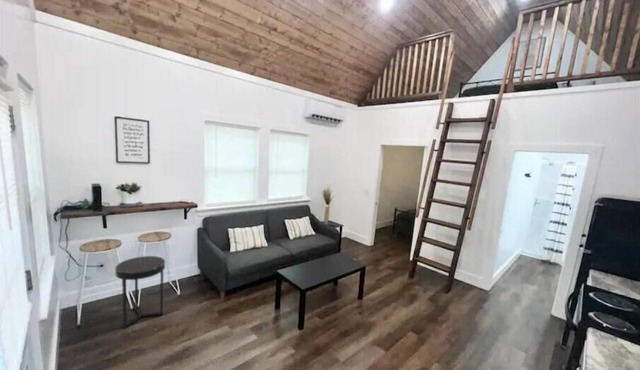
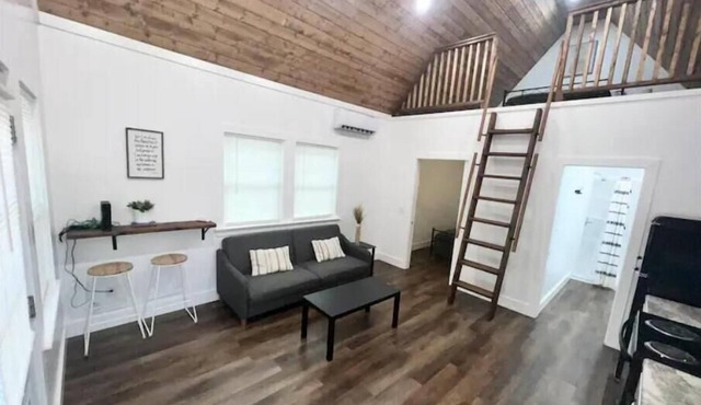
- side table (137, 290)
